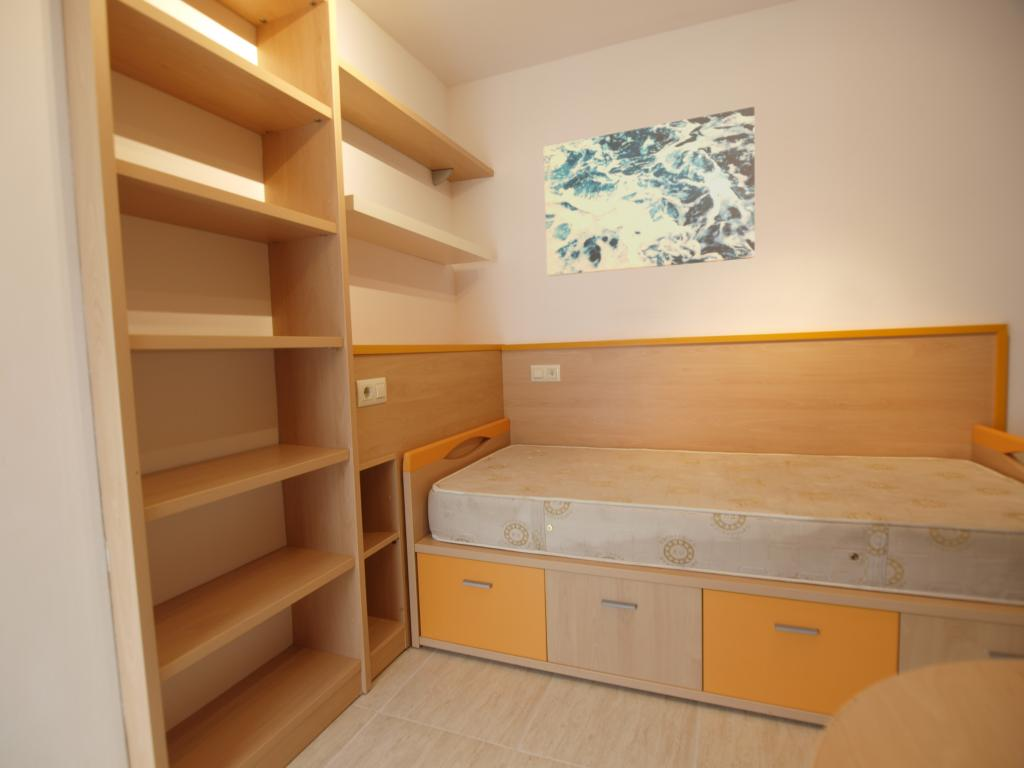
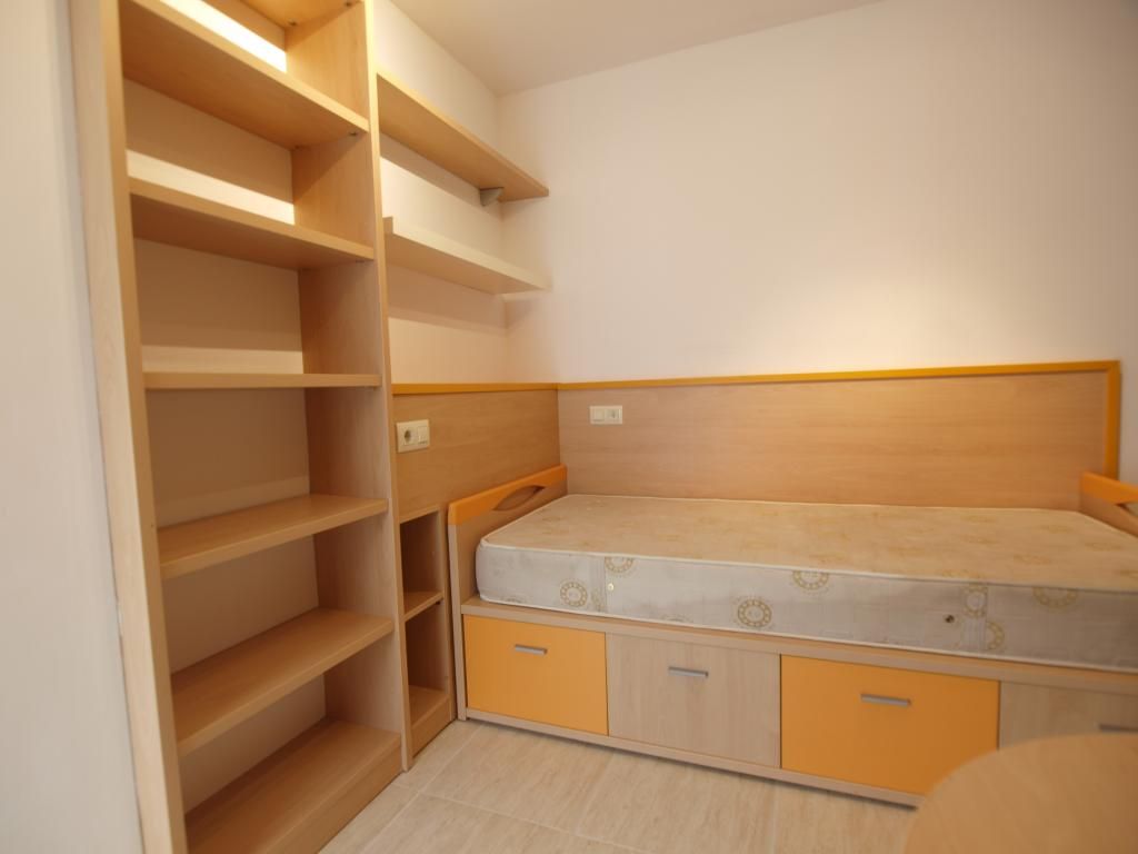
- wall art (642, 199)
